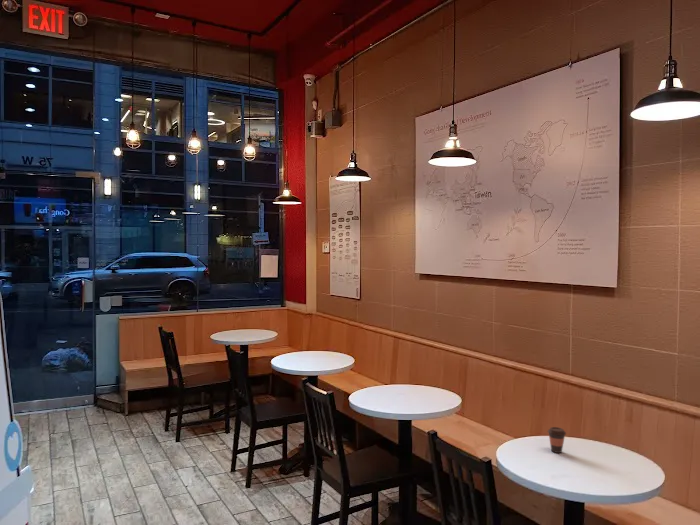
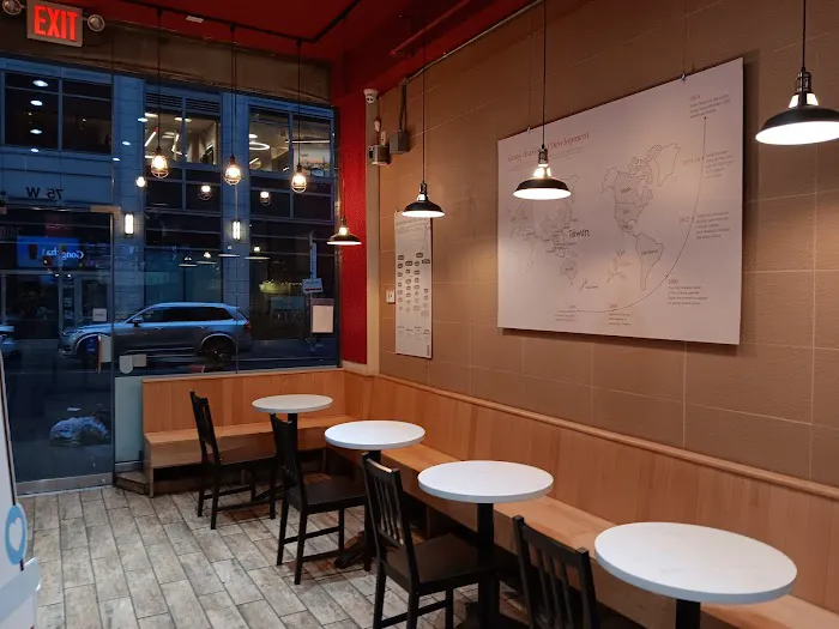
- coffee cup (556, 440)
